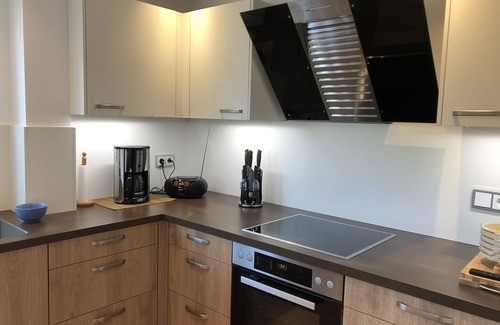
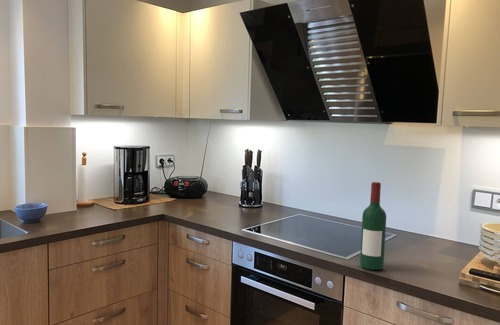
+ wine bottle (373, 224)
